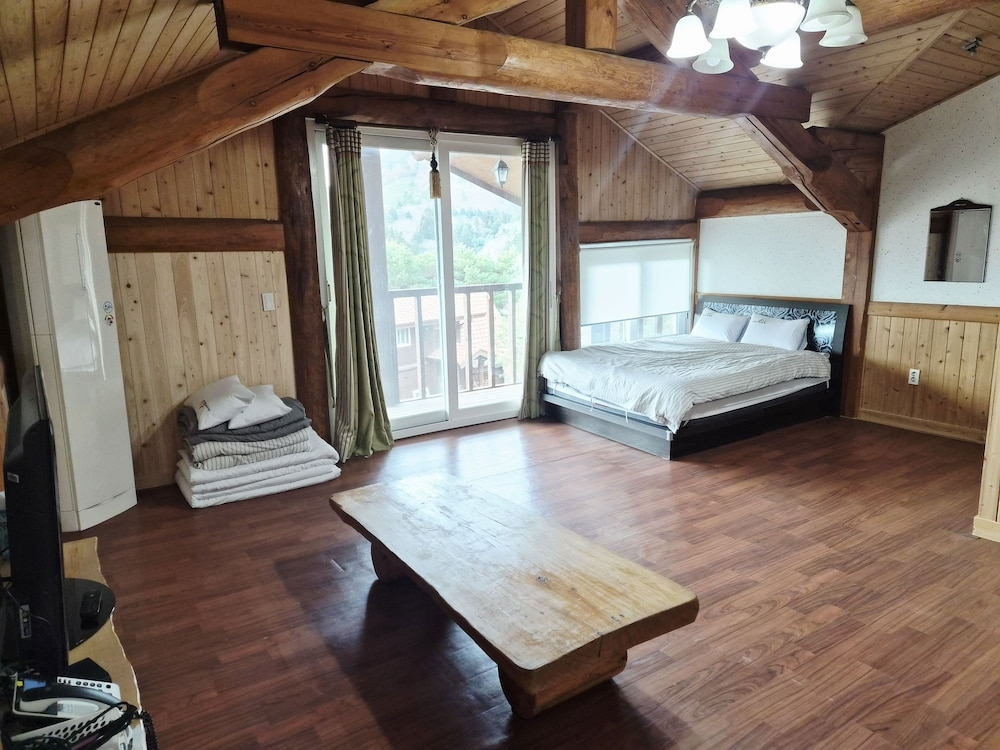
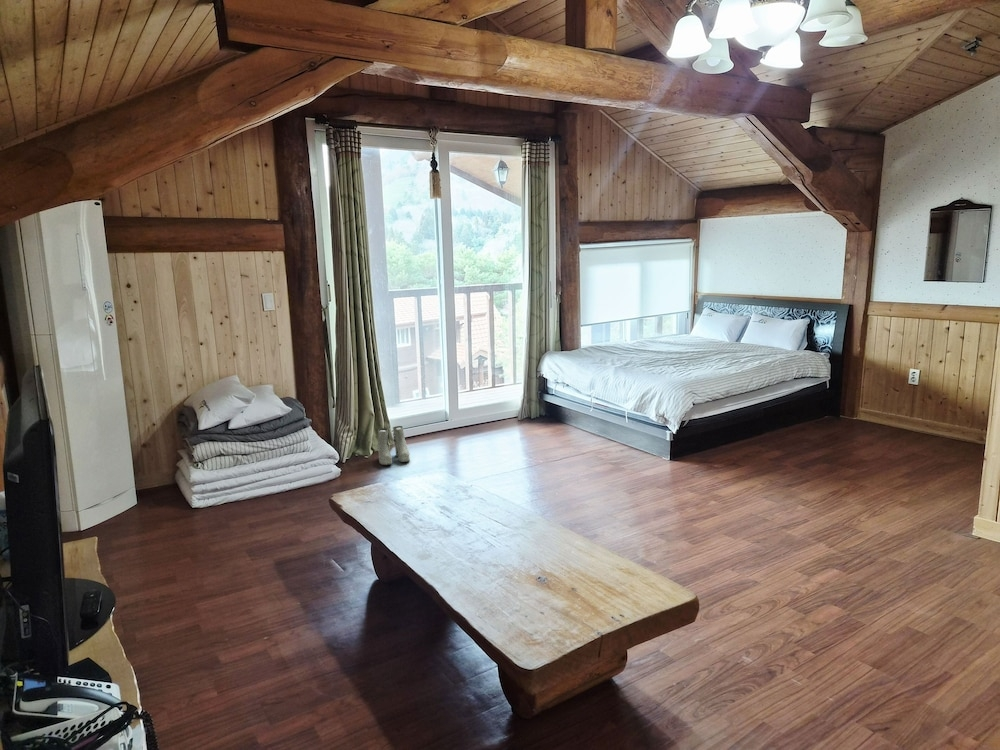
+ boots (395, 444)
